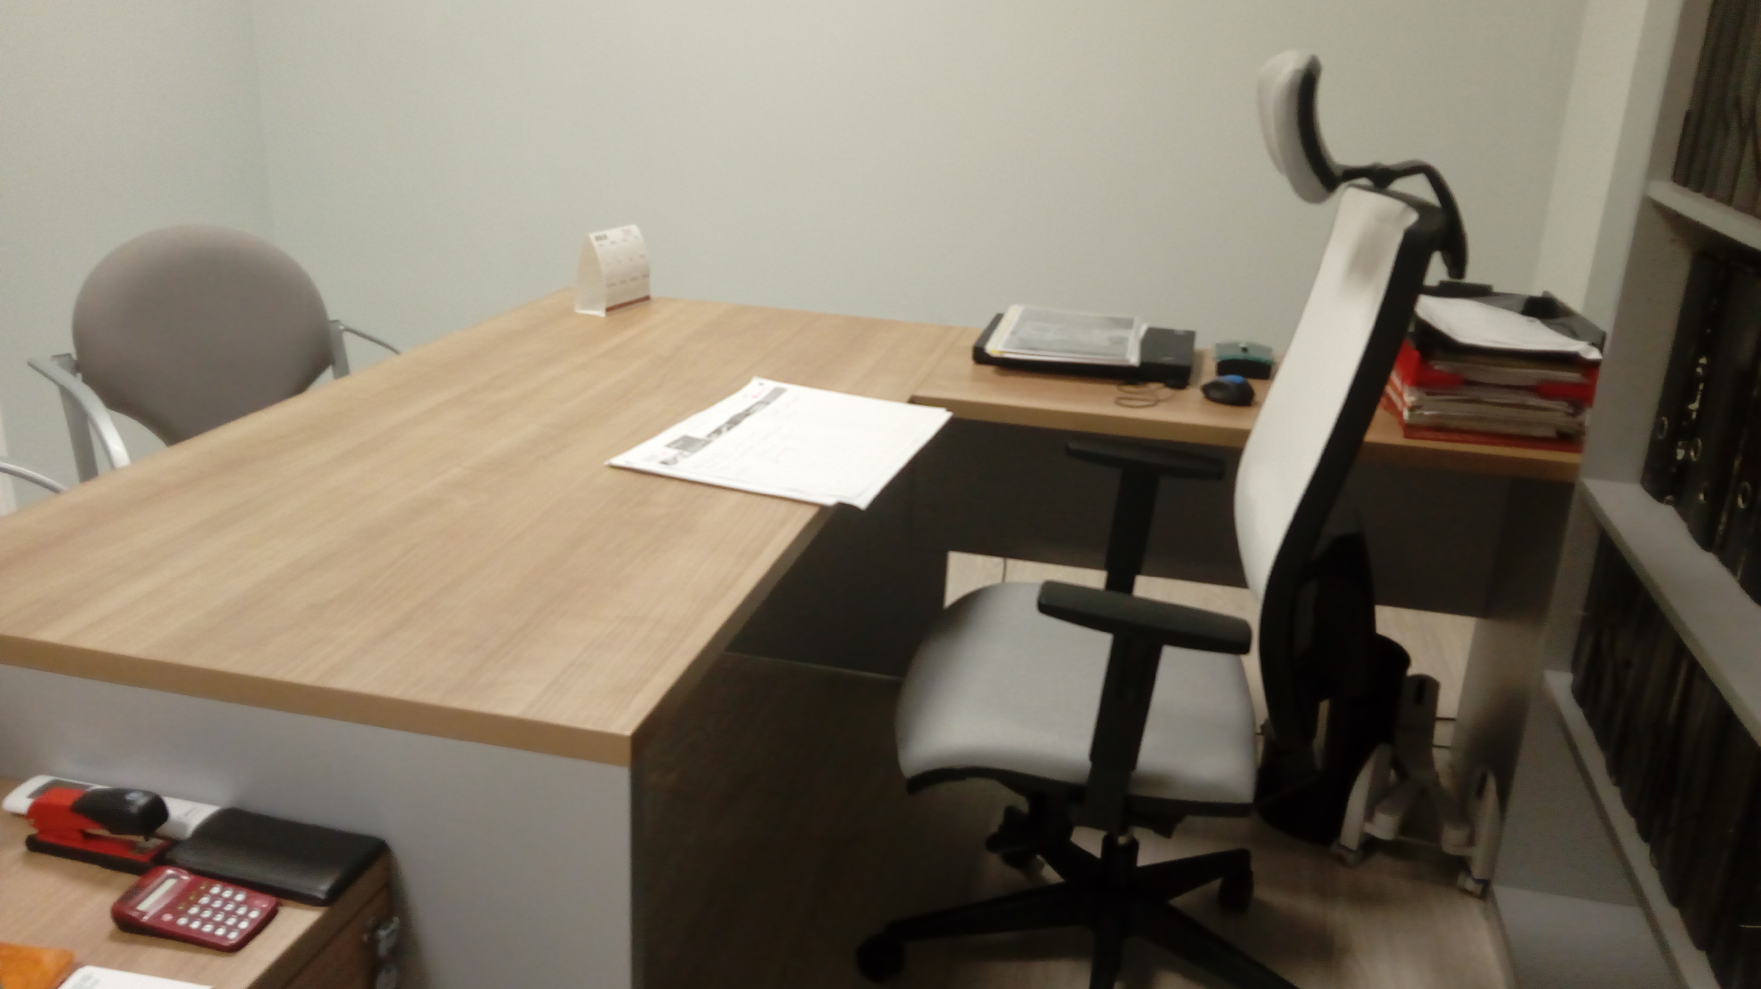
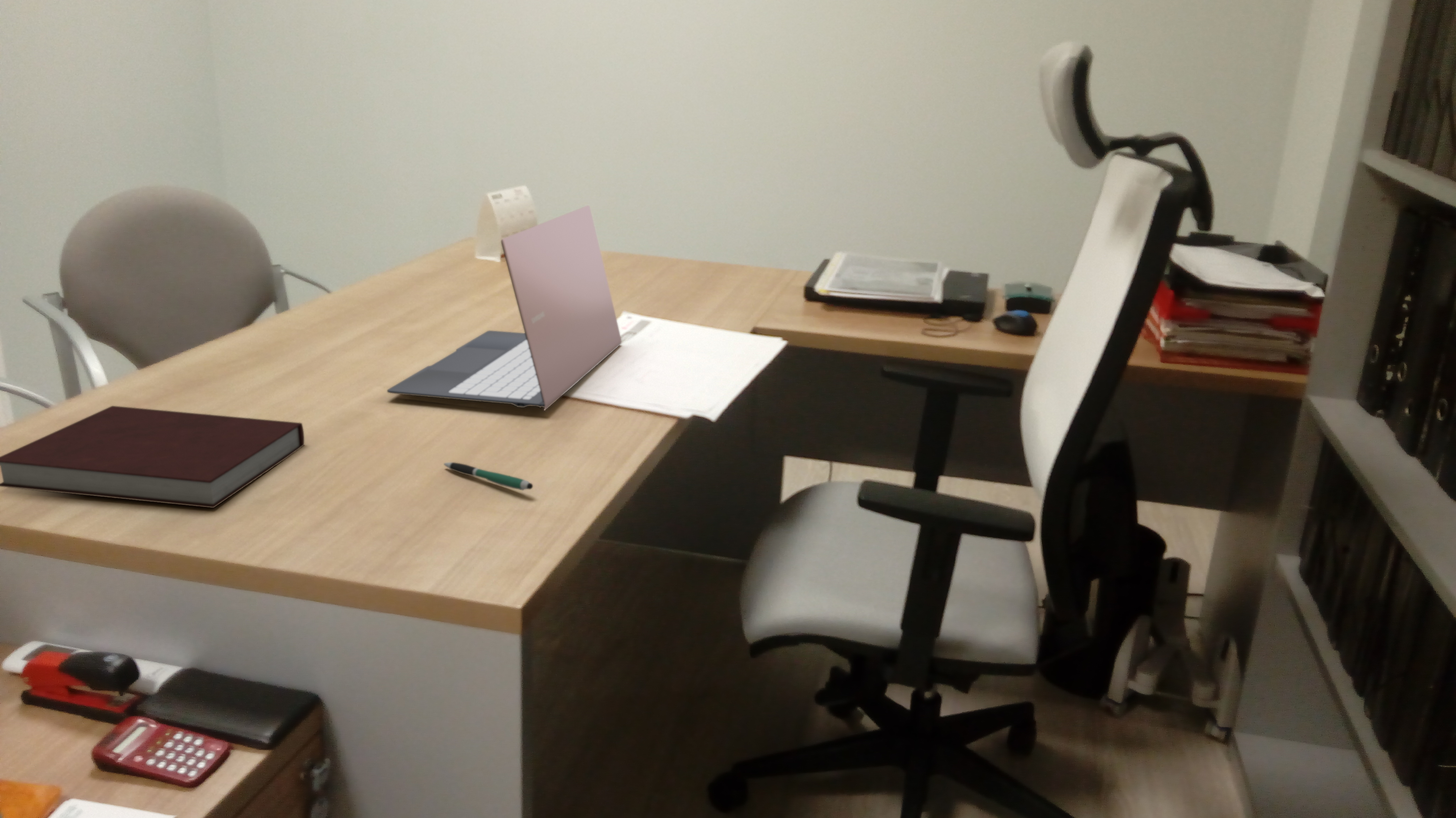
+ laptop (515, 295)
+ pen (487, 474)
+ notebook (159, 452)
